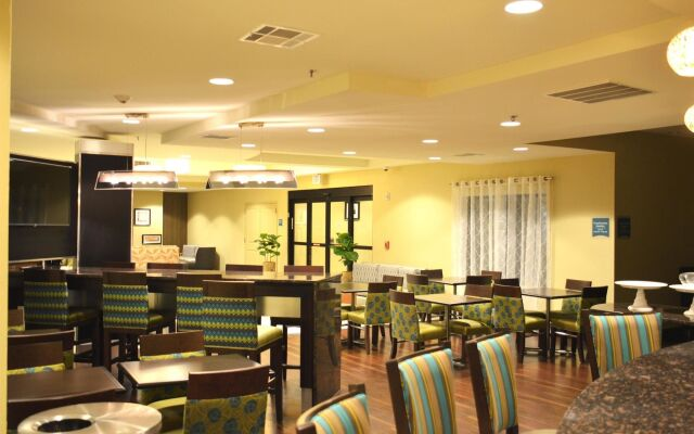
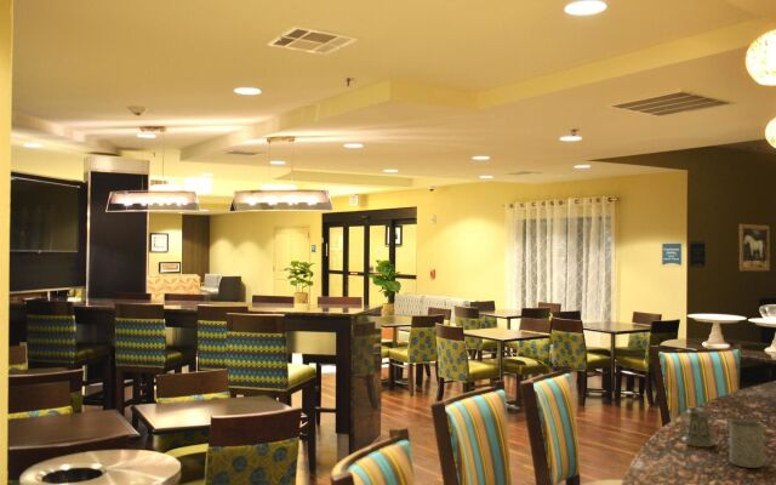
+ pepper shaker (701, 424)
+ wall art (754, 247)
+ mug (737, 443)
